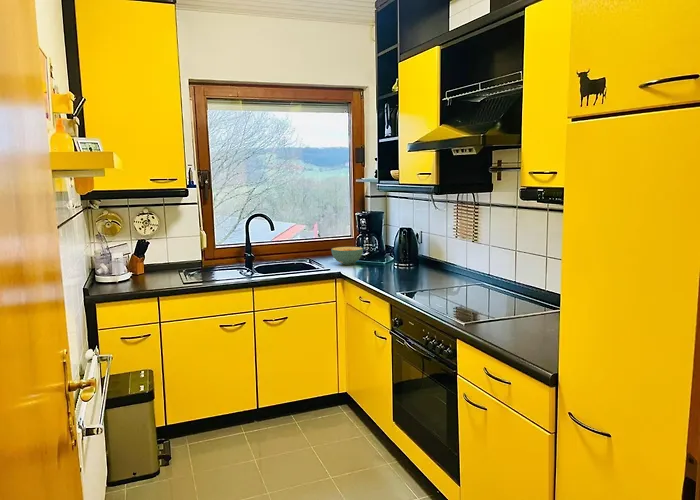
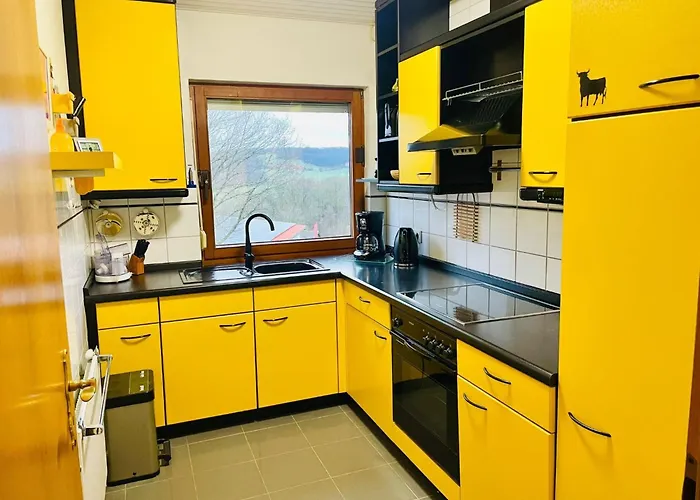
- cereal bowl (347, 256)
